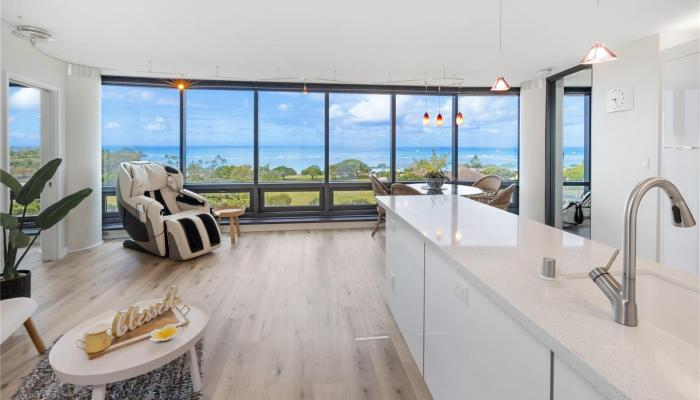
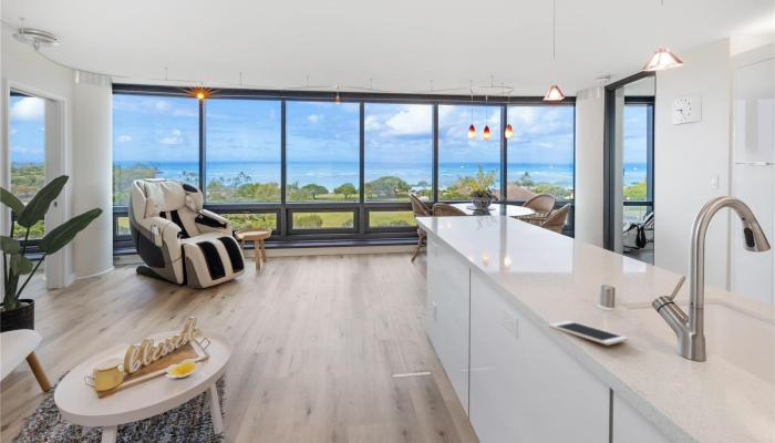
+ cell phone (586, 331)
